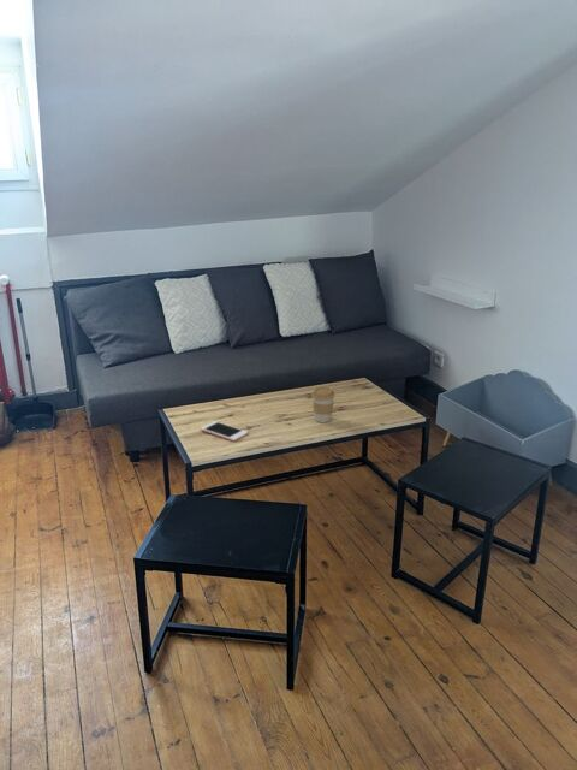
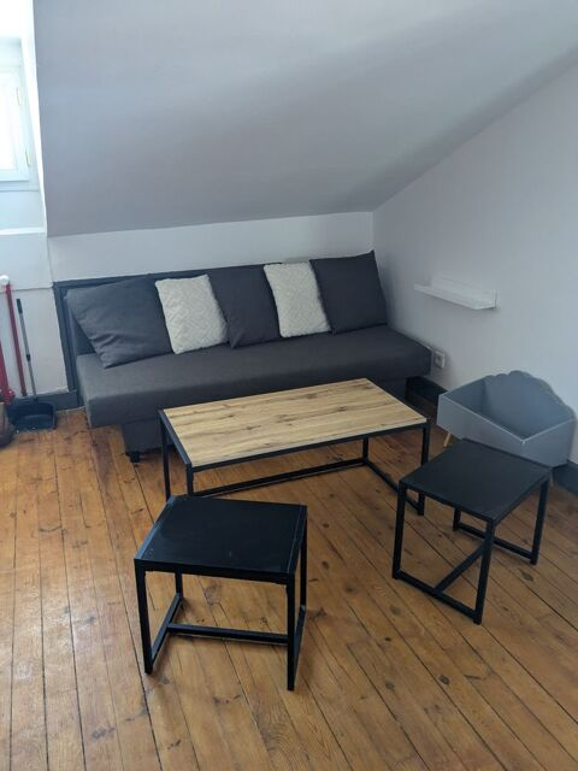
- cell phone (224, 431)
- coffee cup (322, 404)
